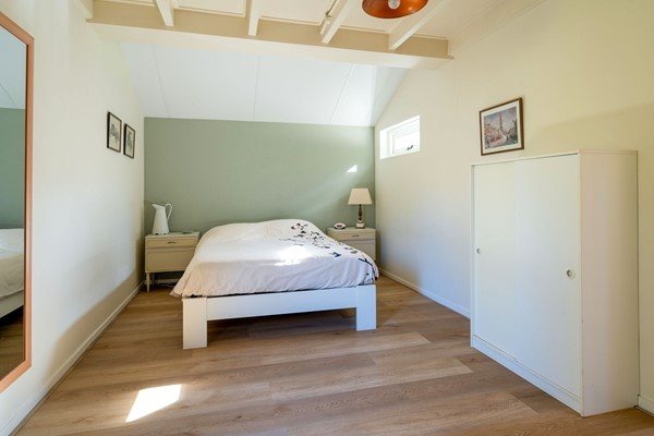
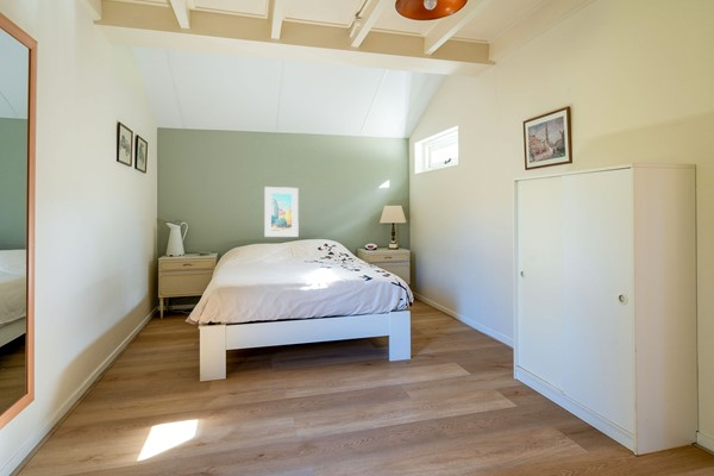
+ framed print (281, 212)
